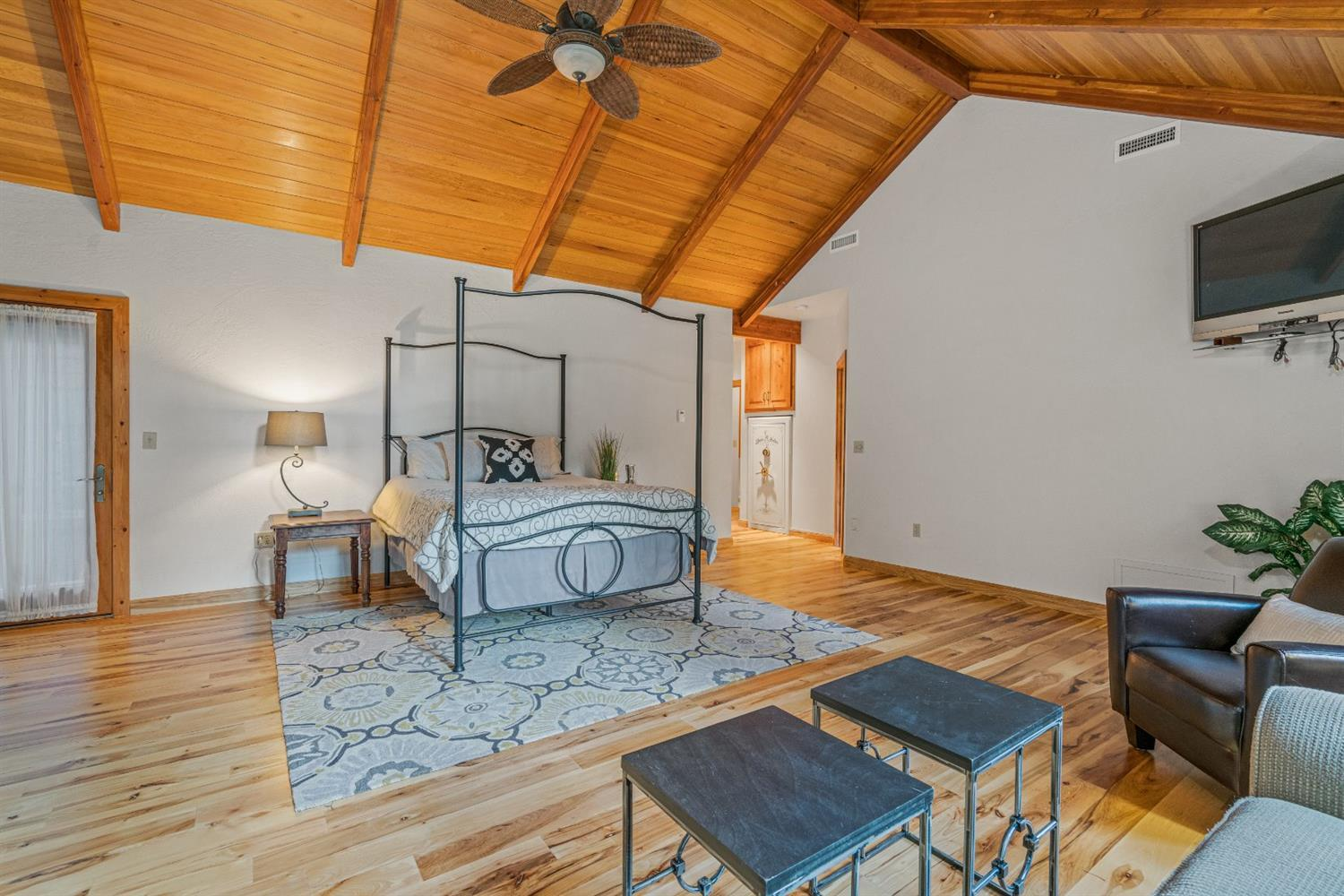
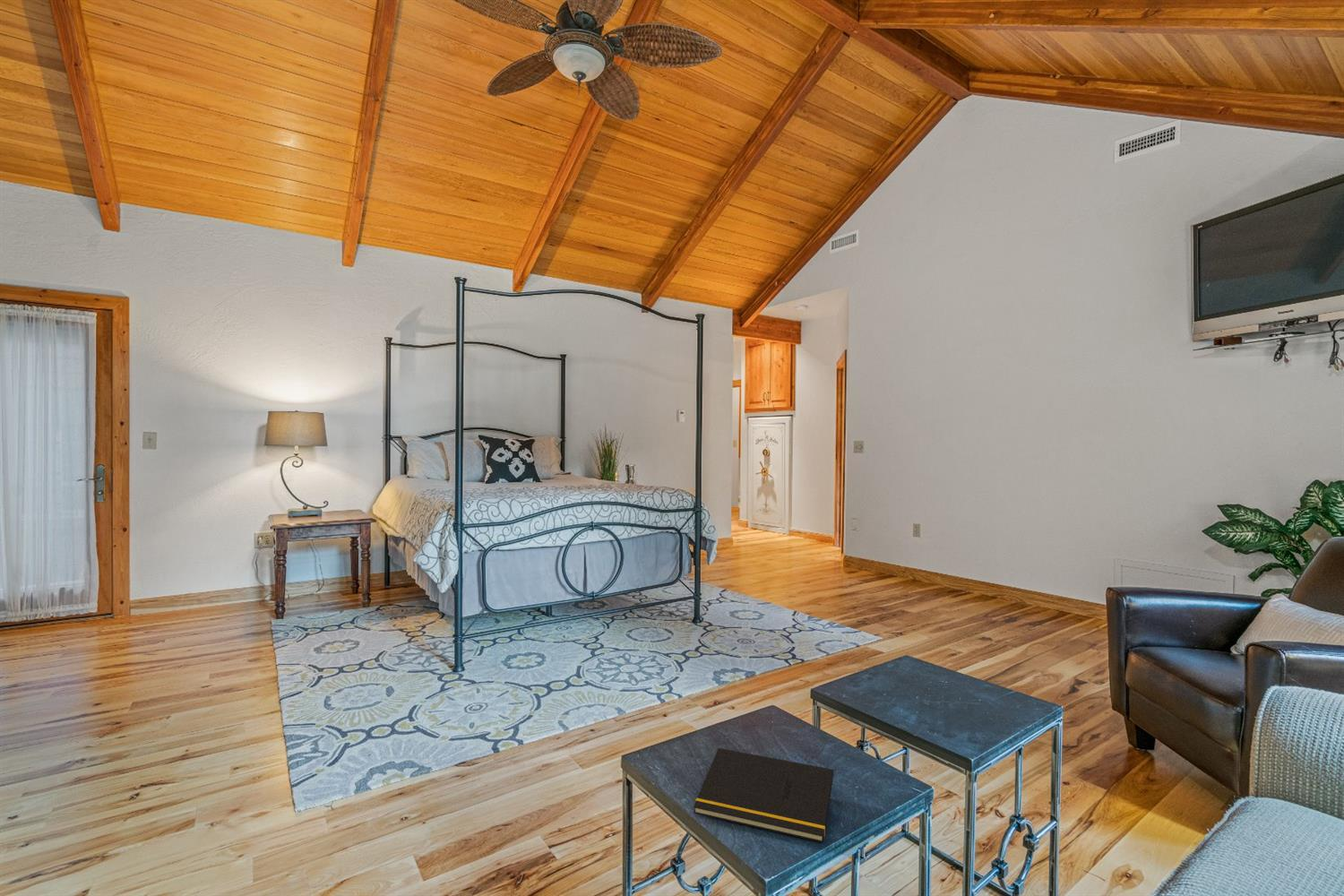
+ notepad (765, 790)
